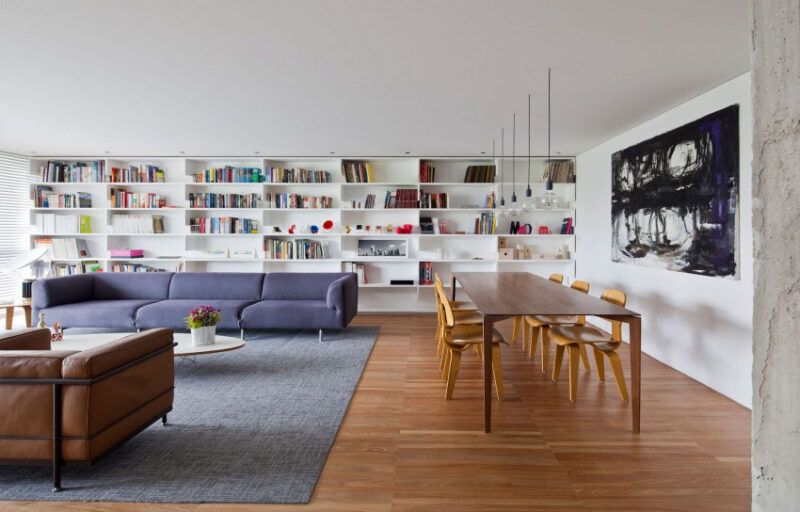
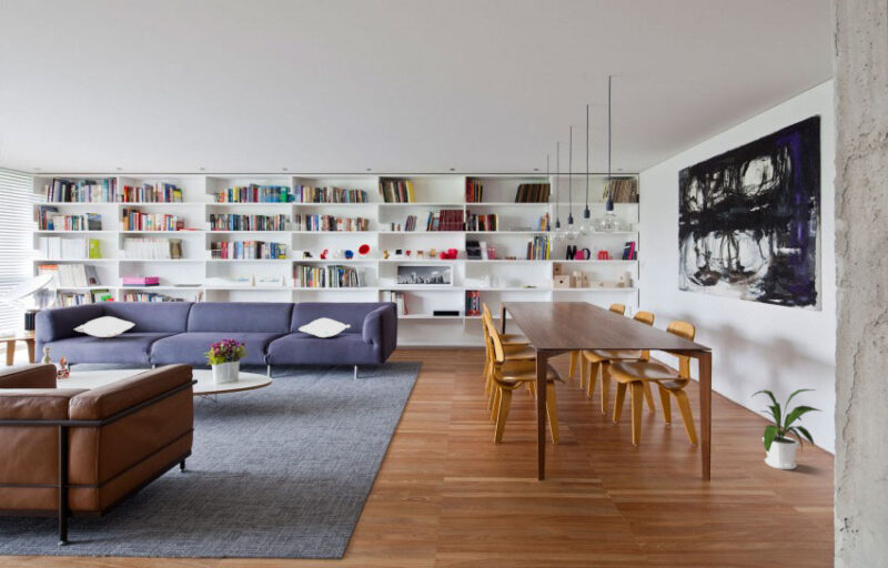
+ decorative pillow (325, 327)
+ decorative pillow (105, 326)
+ house plant (784, 425)
